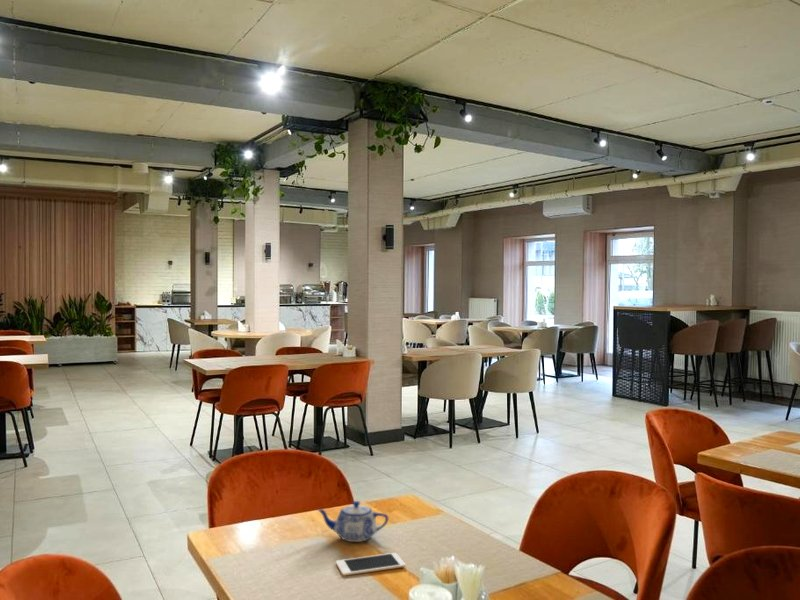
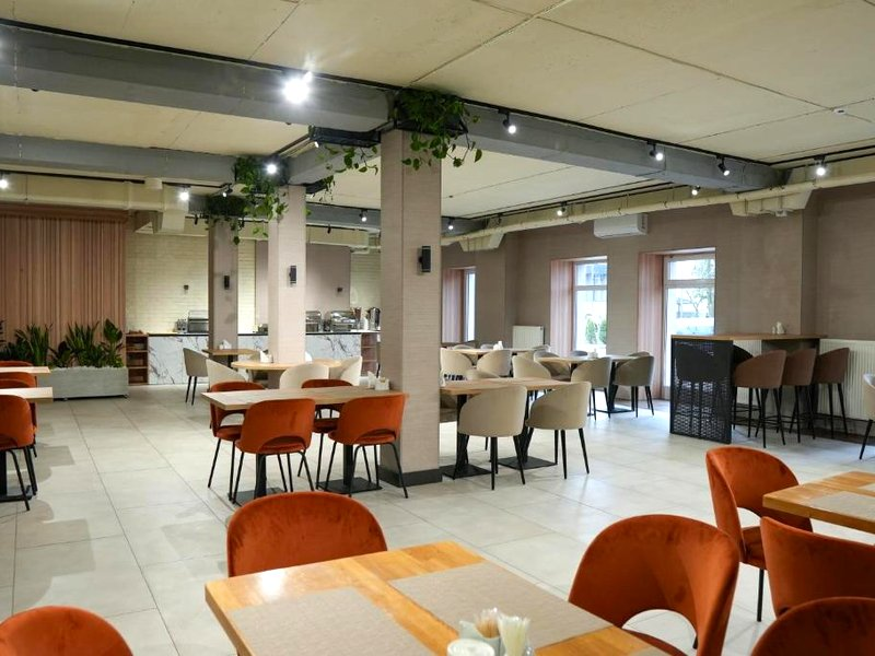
- teapot (352, 519)
- cell phone (370, 563)
